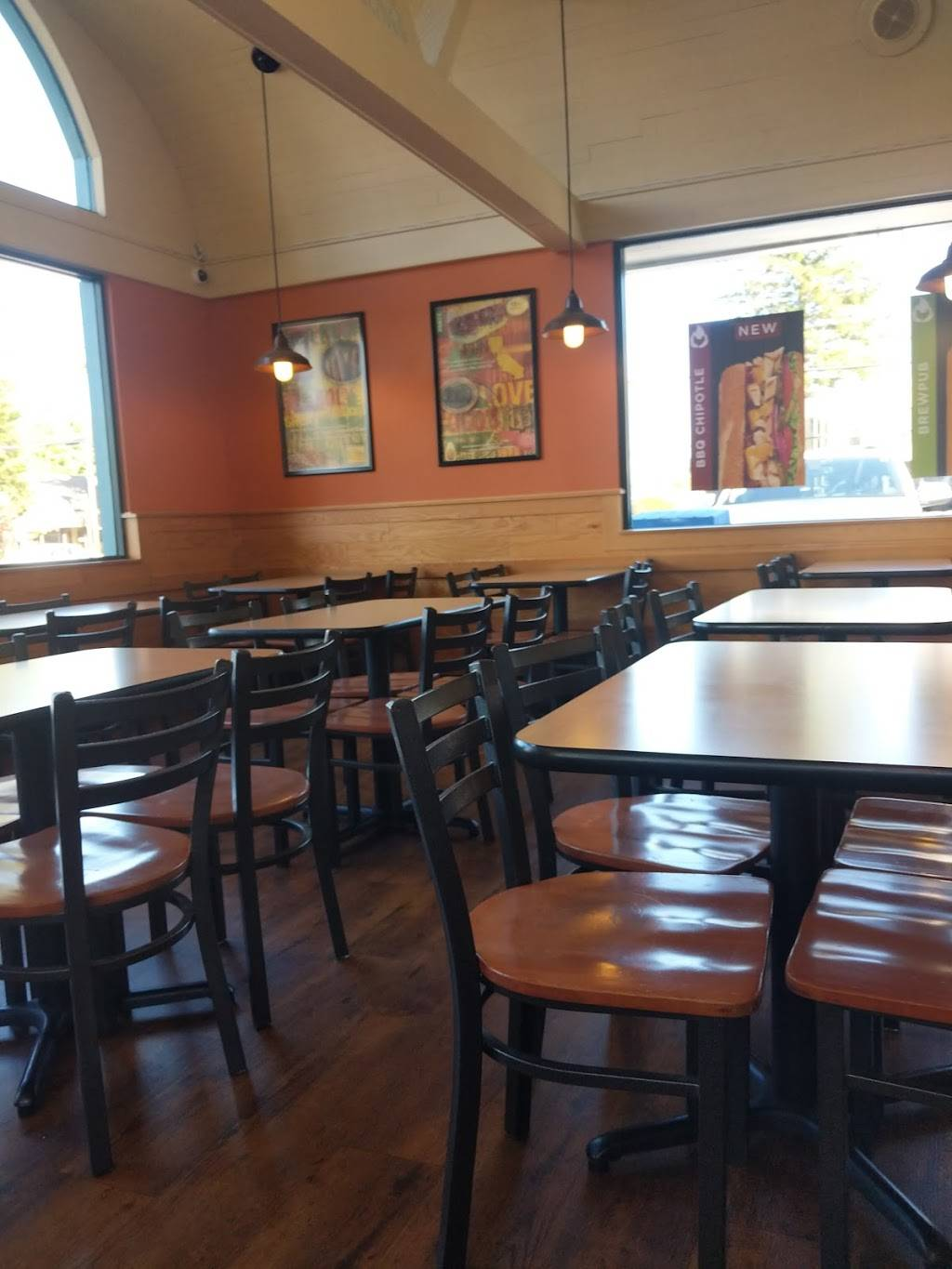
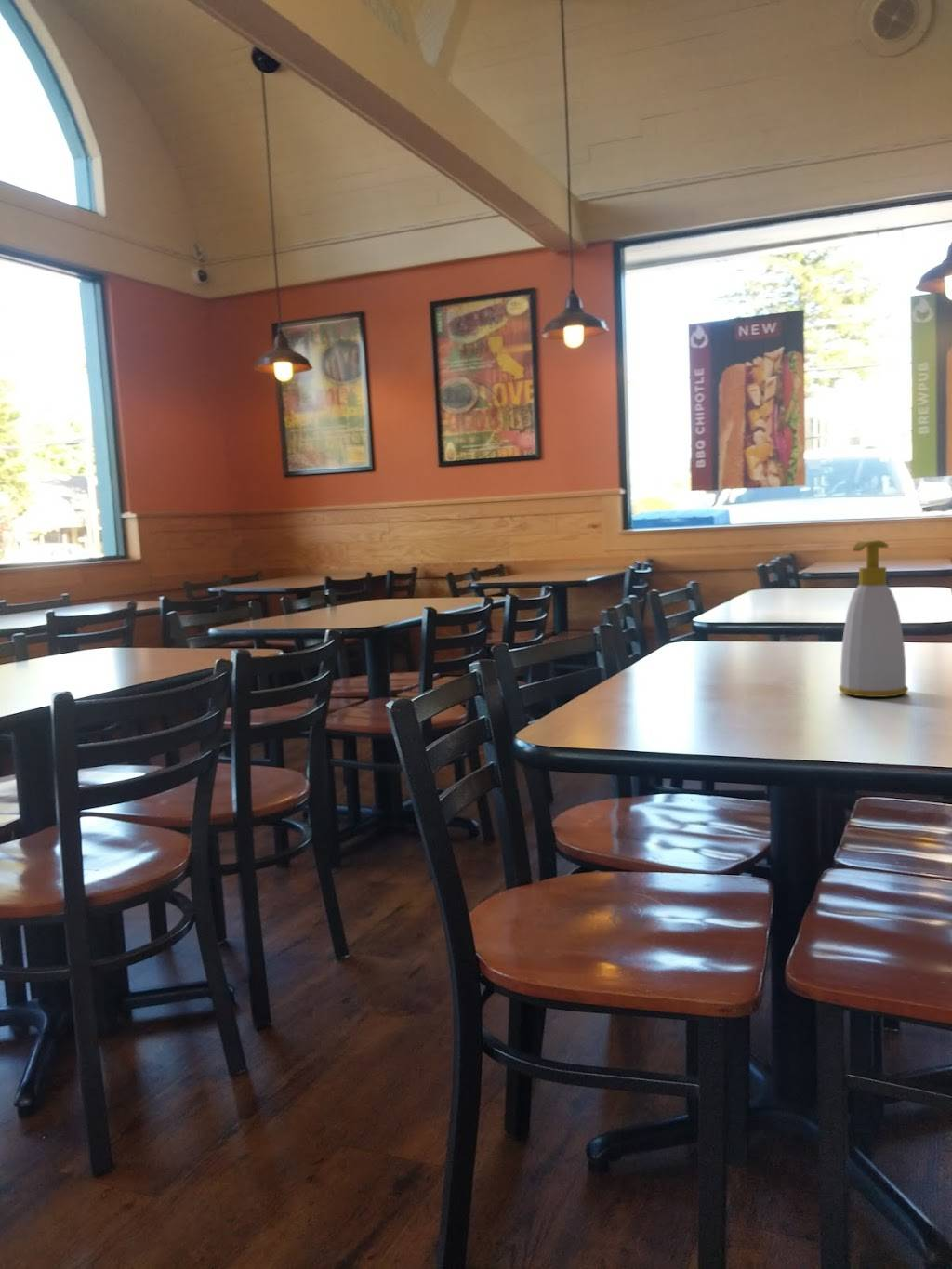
+ soap bottle (872, 616)
